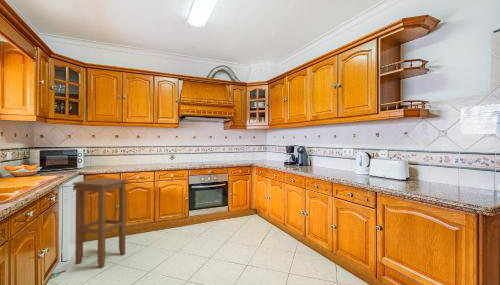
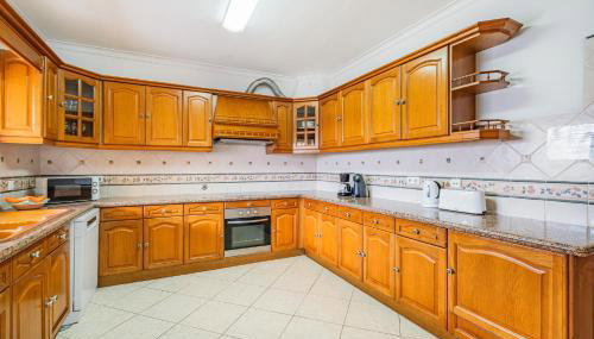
- stool (101, 219)
